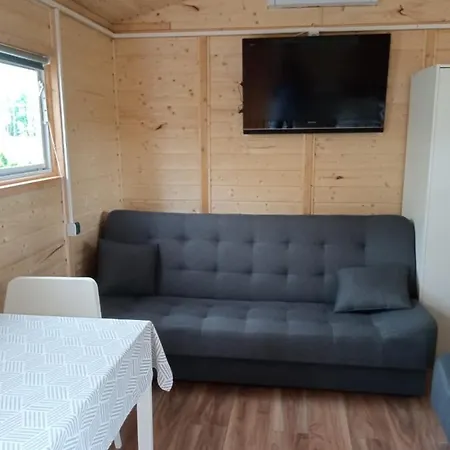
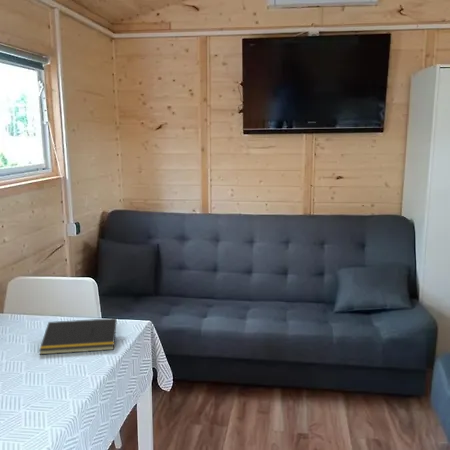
+ notepad (80, 335)
